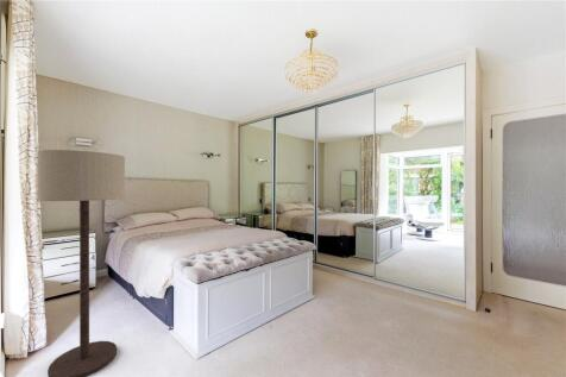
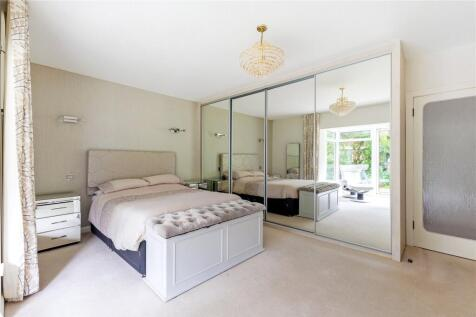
- floor lamp (84, 258)
